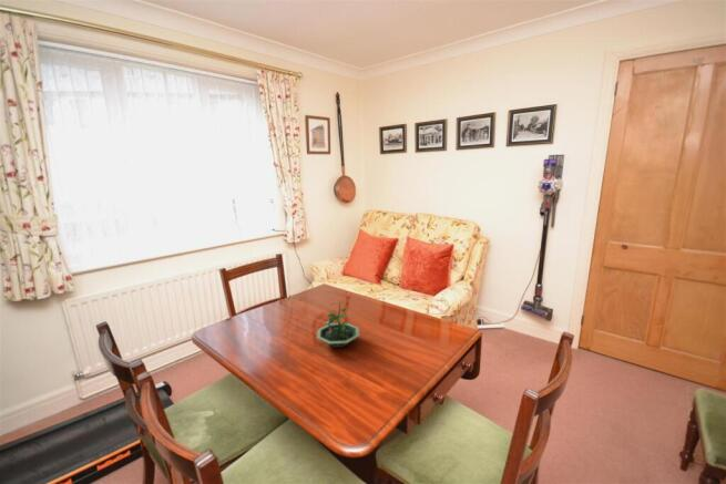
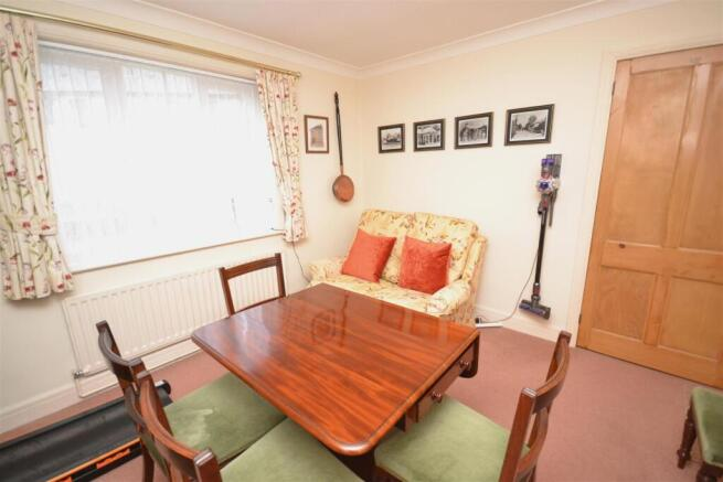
- terrarium (338, 311)
